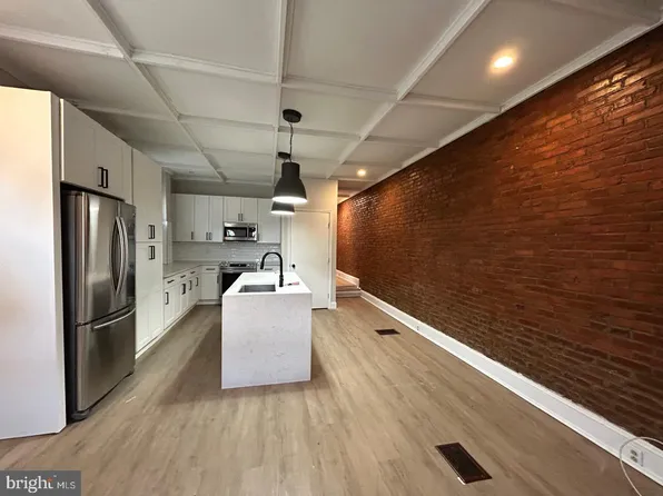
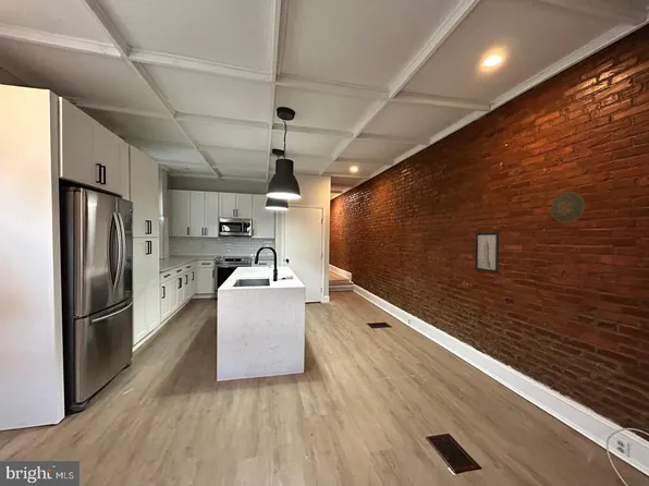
+ decorative plate (565, 207)
+ wall art (486, 252)
